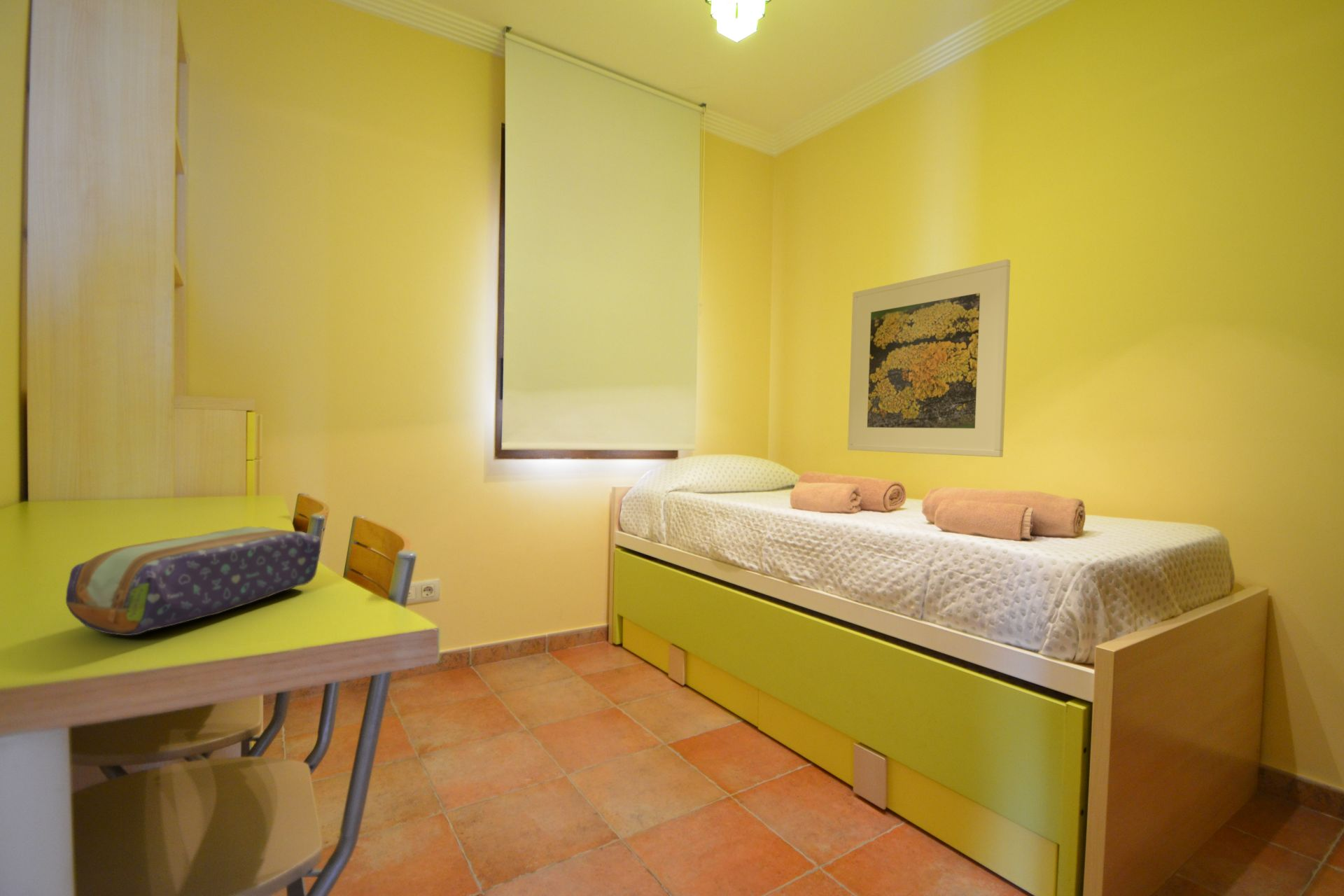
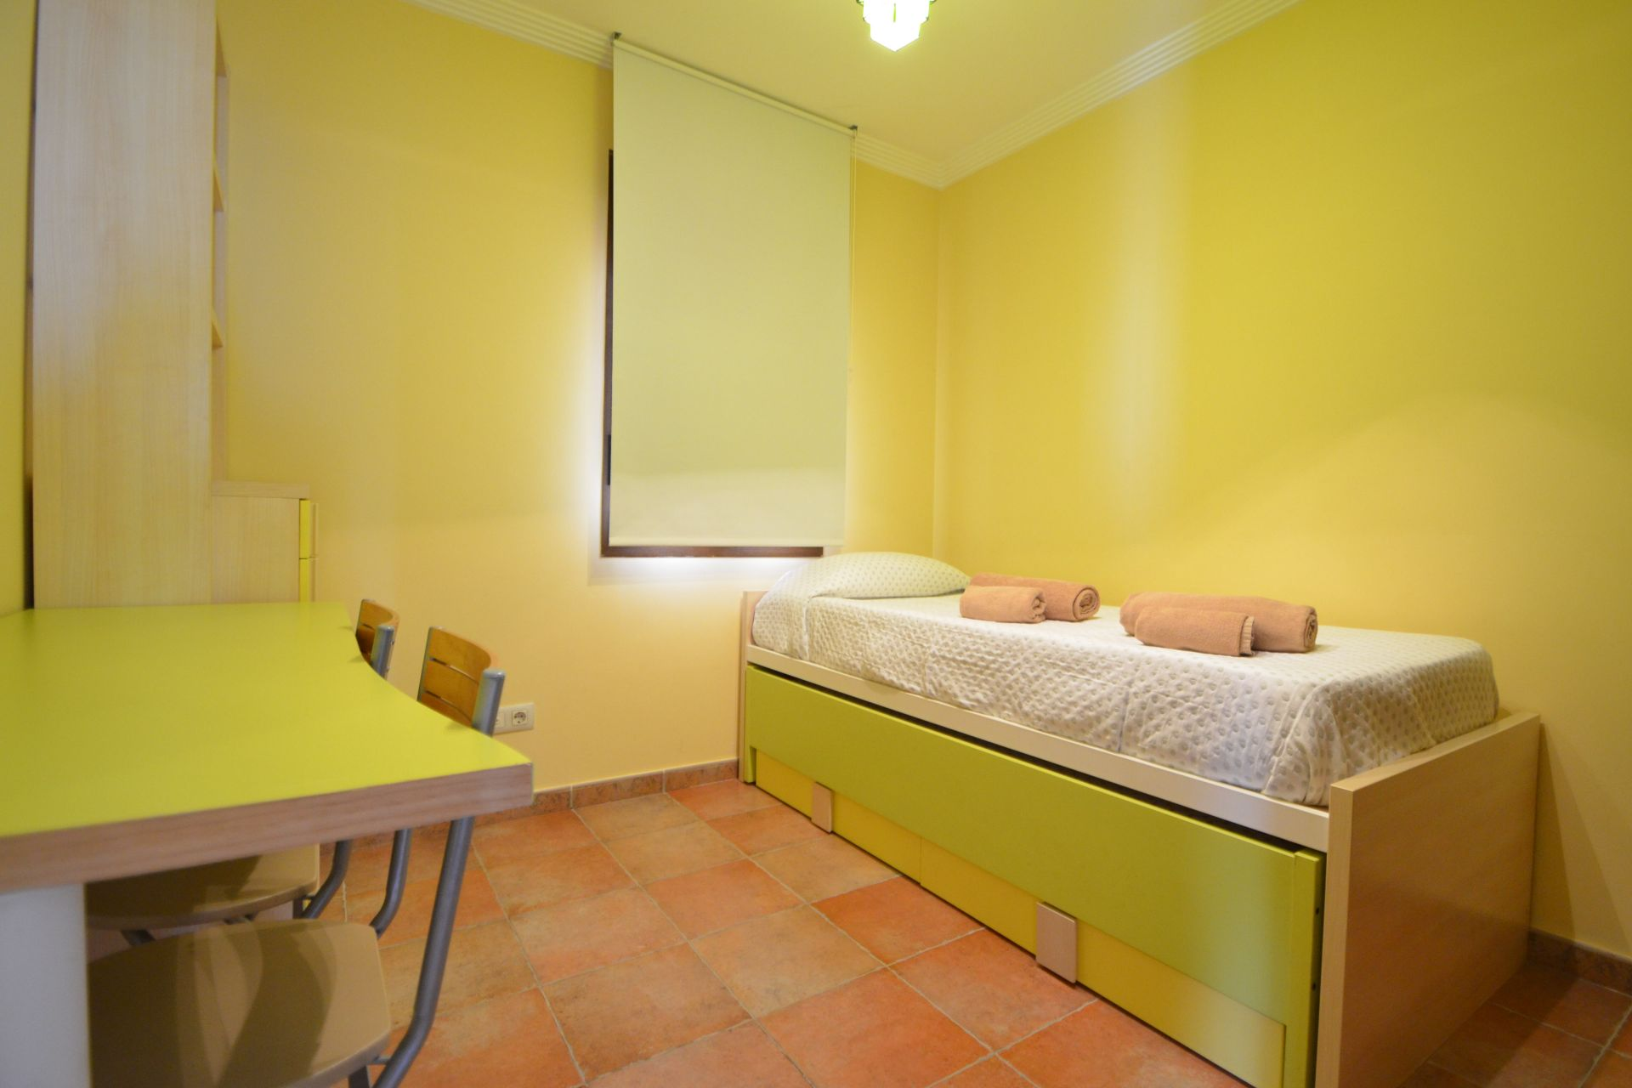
- pencil case (209, 571)
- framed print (919, 365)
